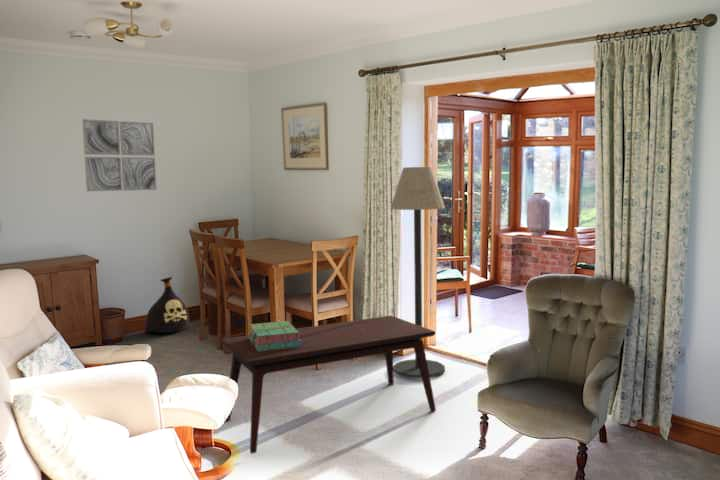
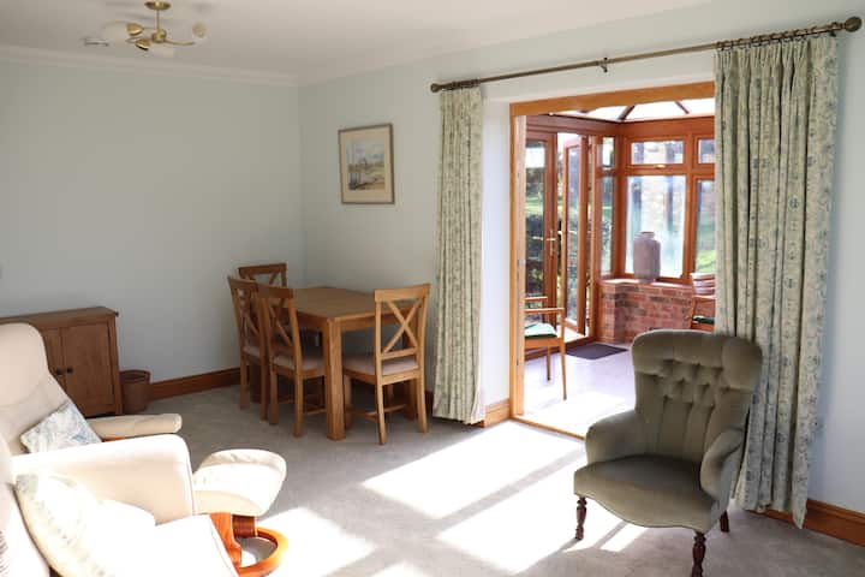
- floor lamp (418, 270)
- bag (167, 304)
- wall art (120, 157)
- coffee table (328, 362)
- stack of books (273, 334)
